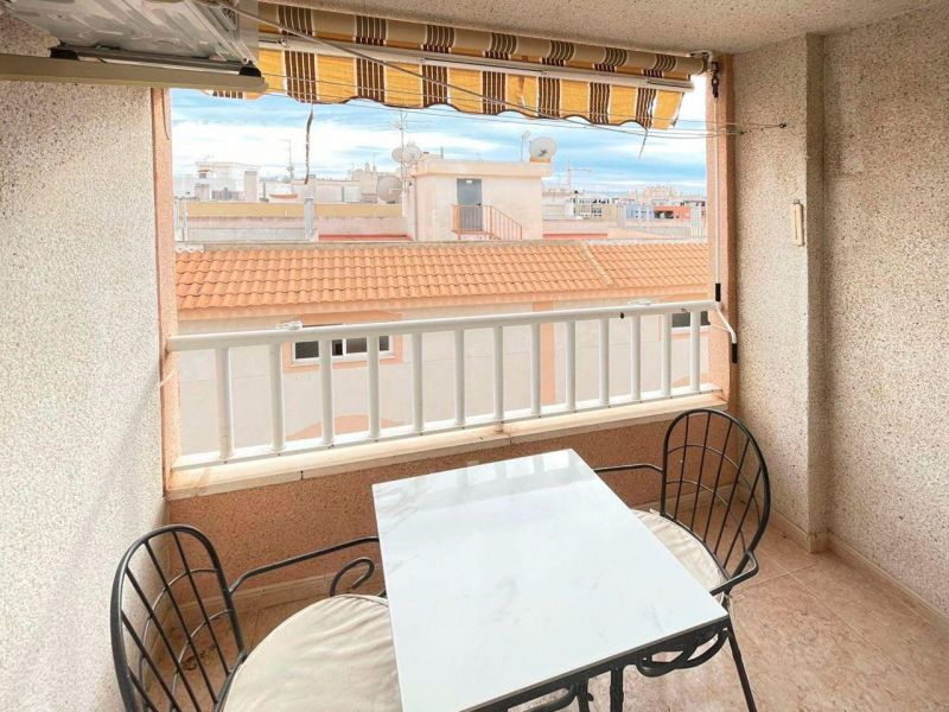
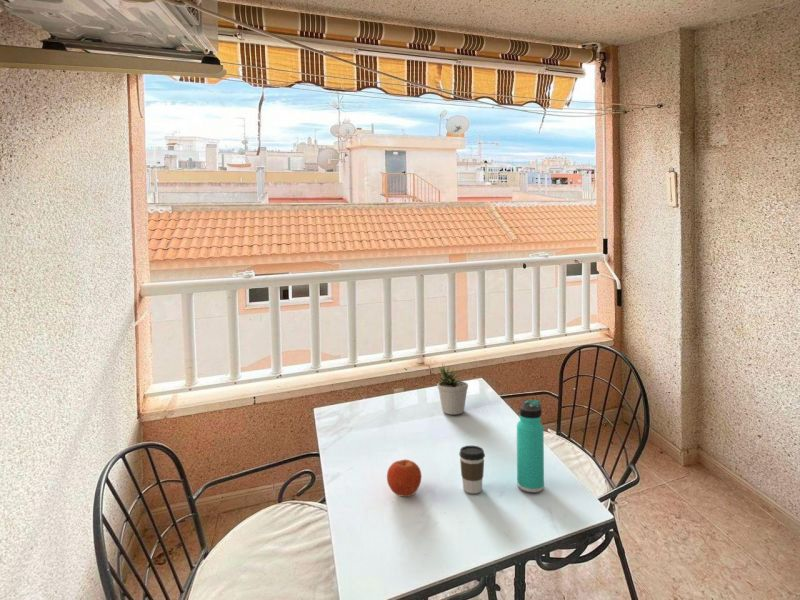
+ fruit (404, 477)
+ coffee cup (472, 469)
+ thermos bottle (530, 444)
+ potted plant (452, 387)
